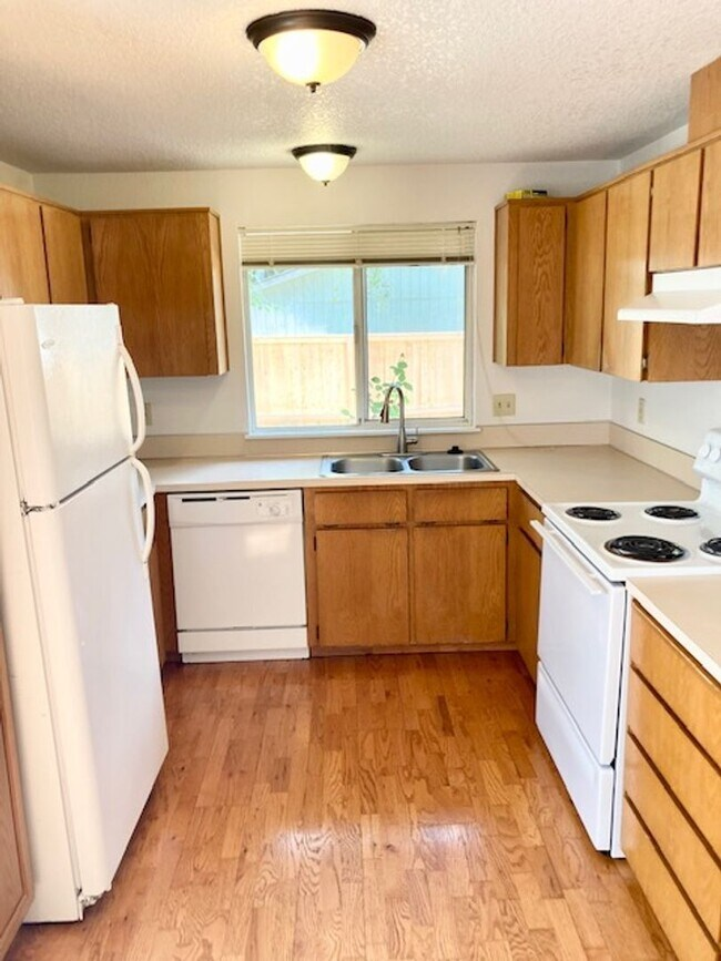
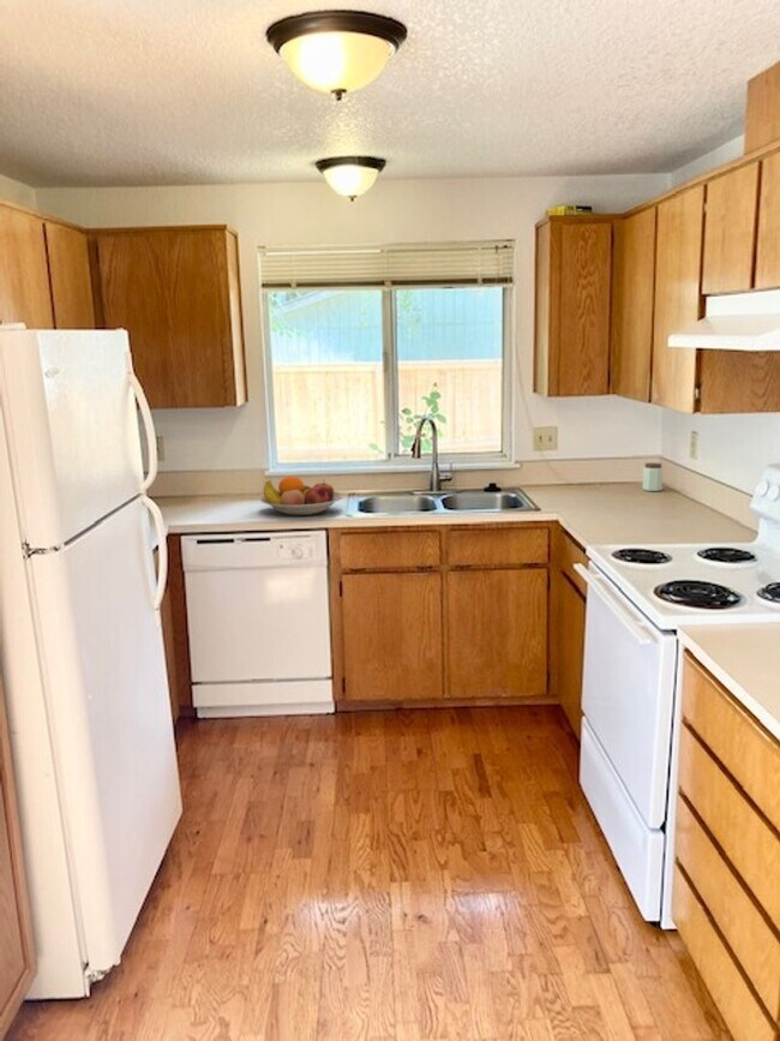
+ peanut butter (652, 477)
+ fruit bowl (301, 493)
